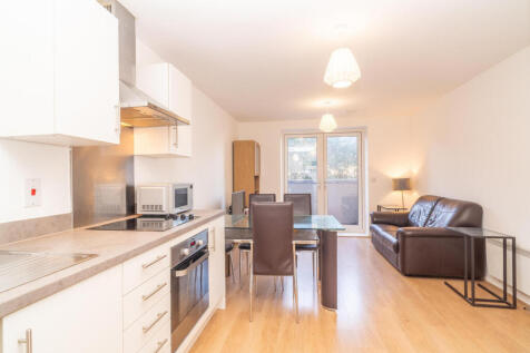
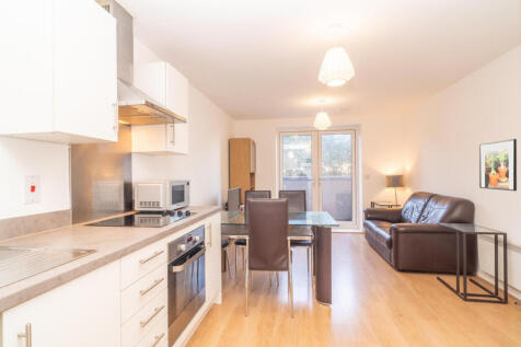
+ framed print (496, 165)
